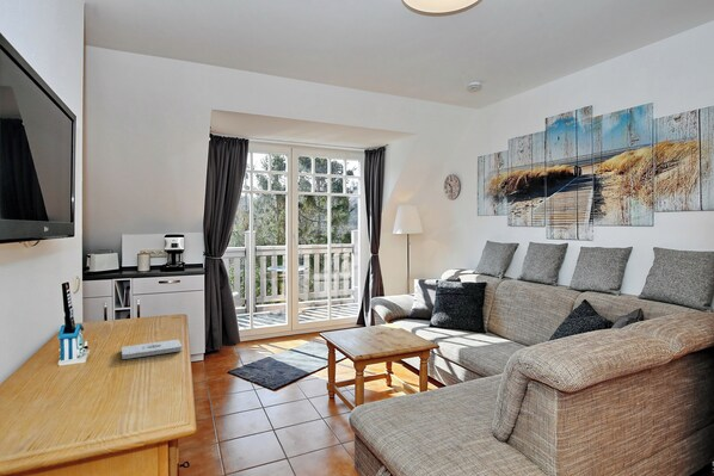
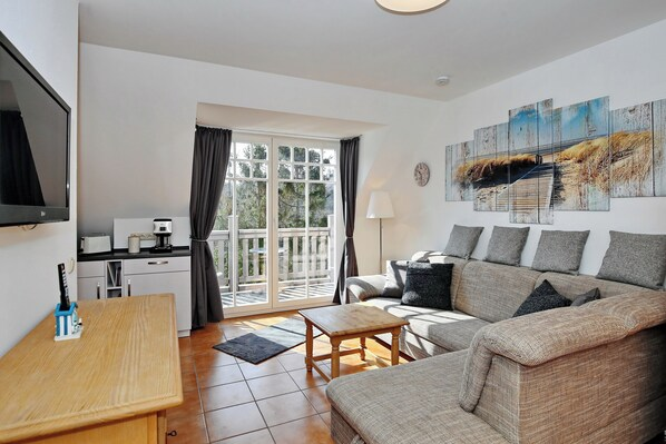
- notepad (152, 348)
